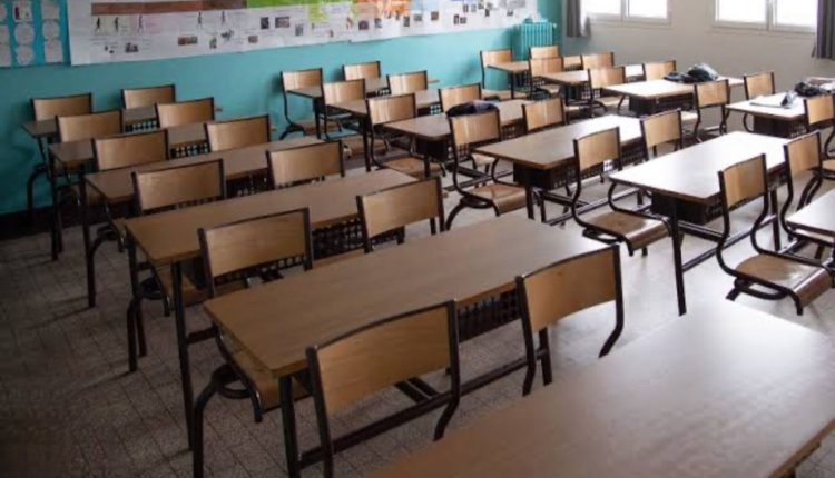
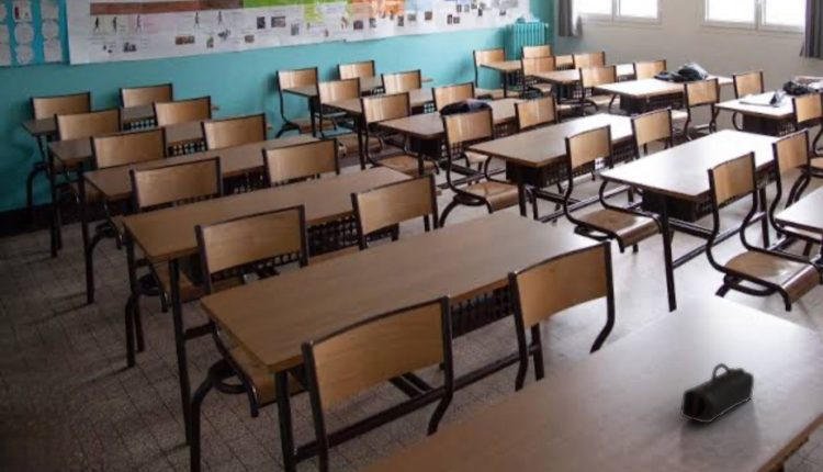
+ pencil case (719, 385)
